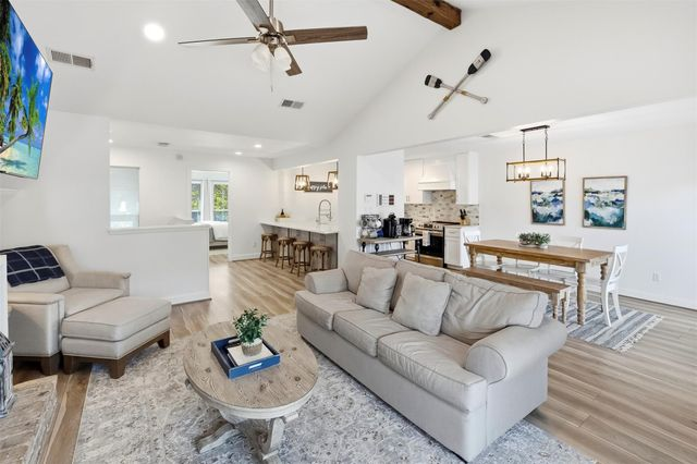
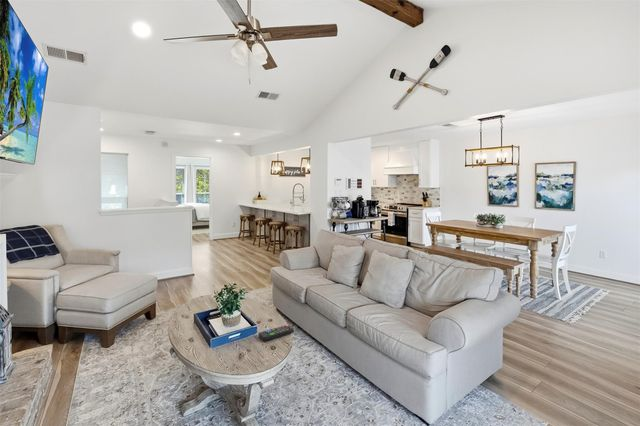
+ remote control (276, 332)
